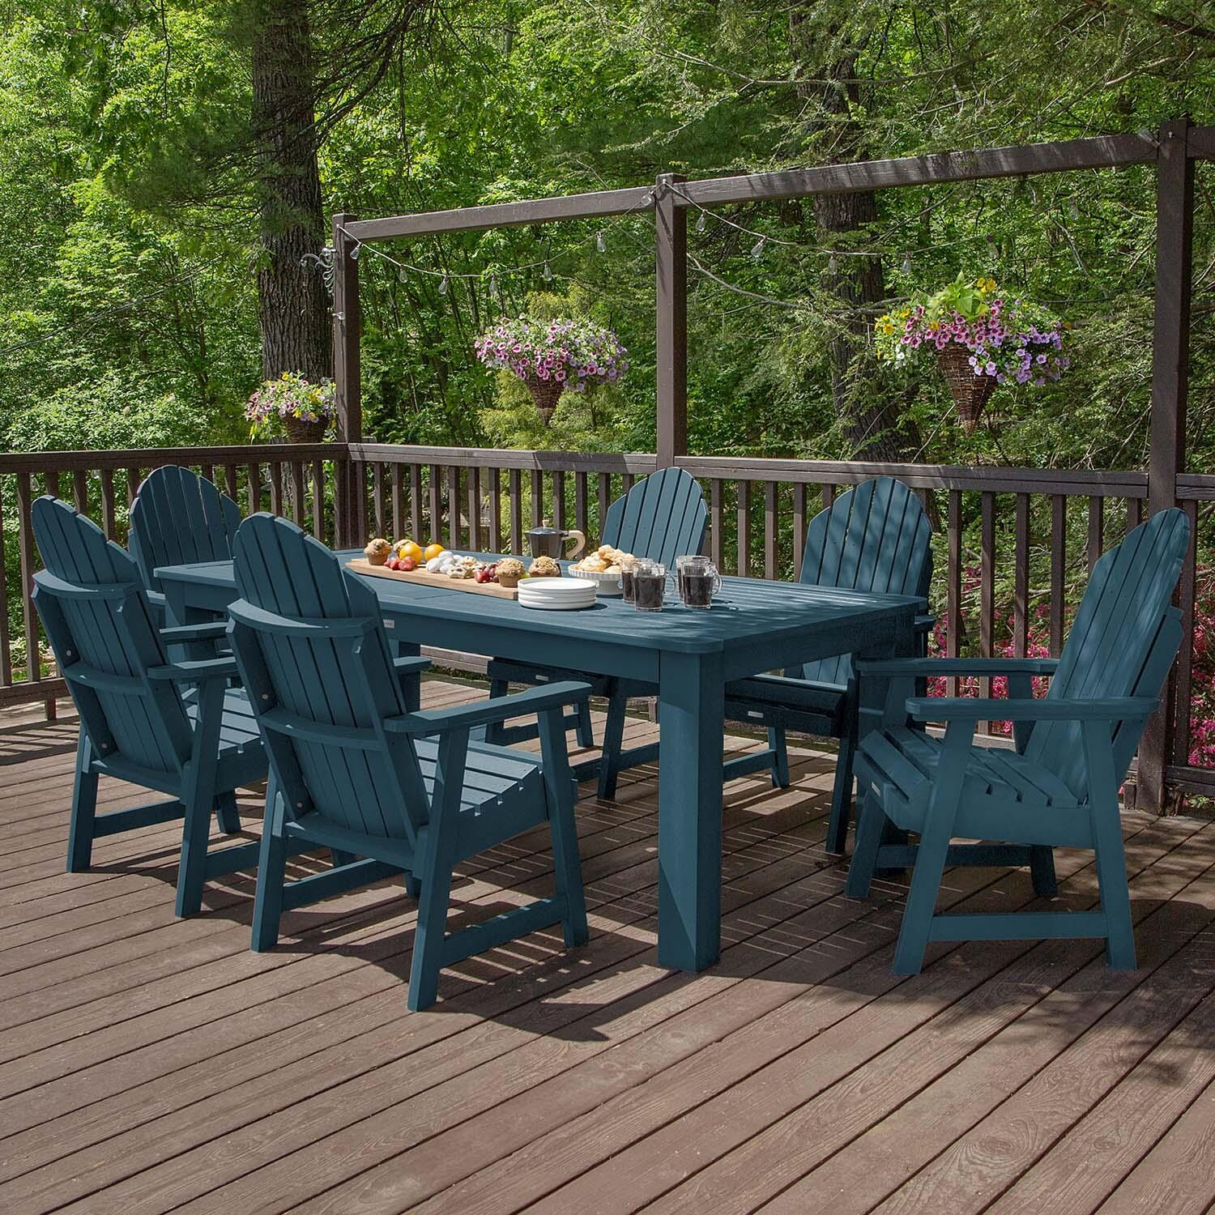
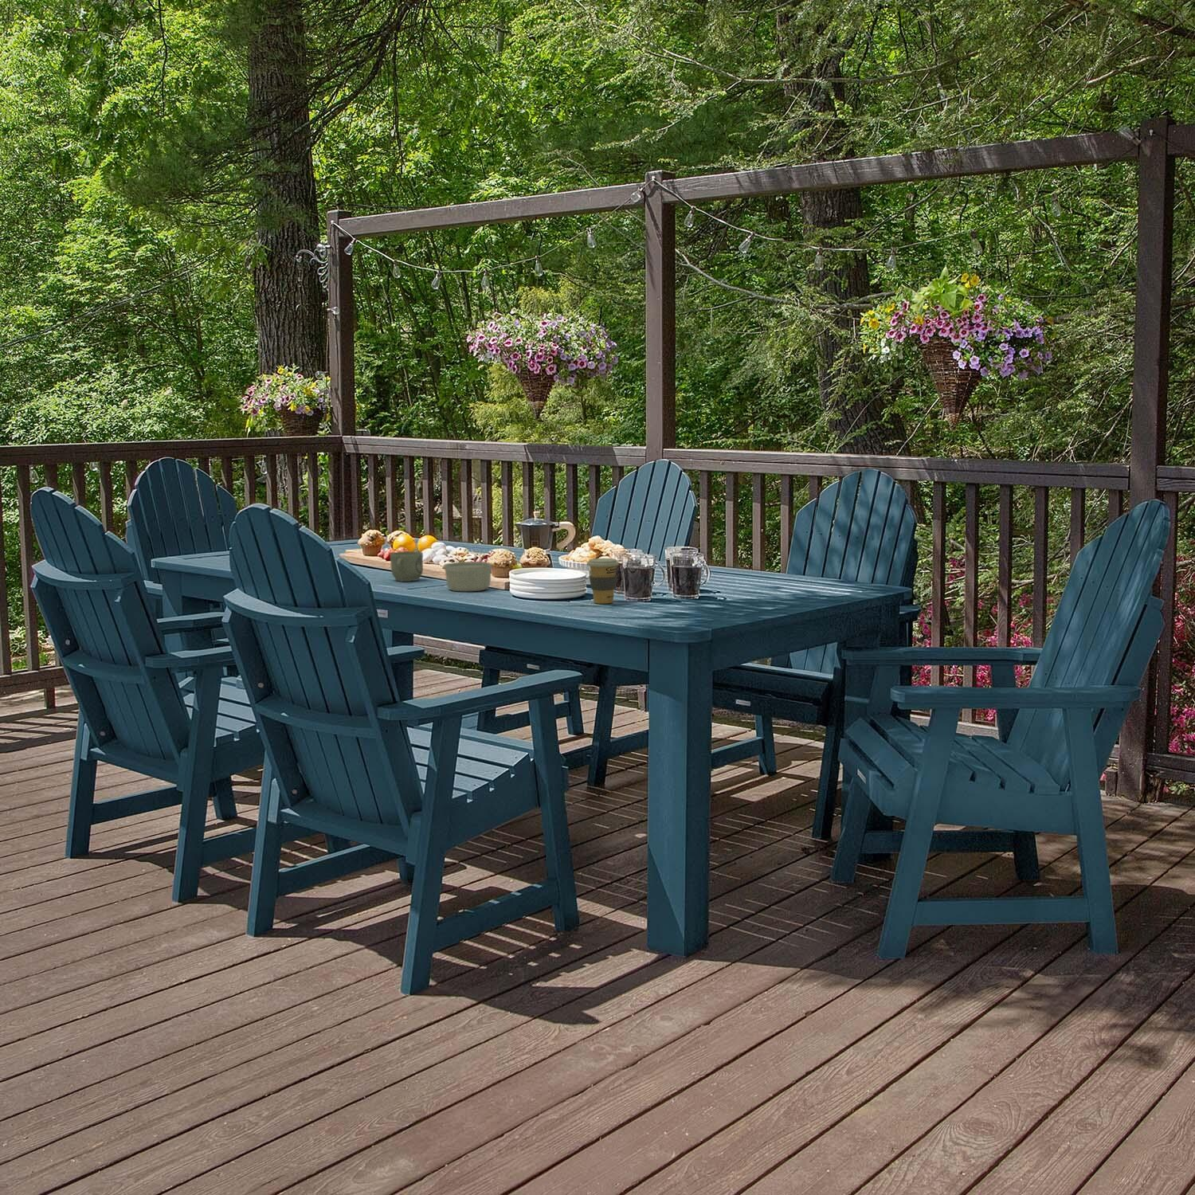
+ ramekin (468, 576)
+ mug (405, 567)
+ coffee cup (603, 581)
